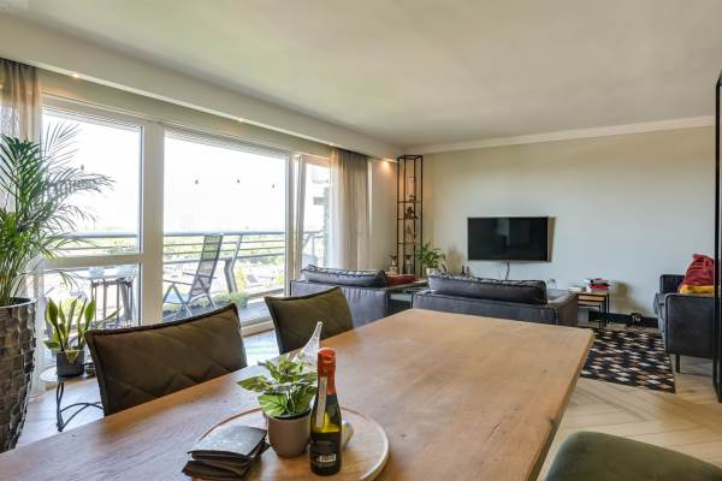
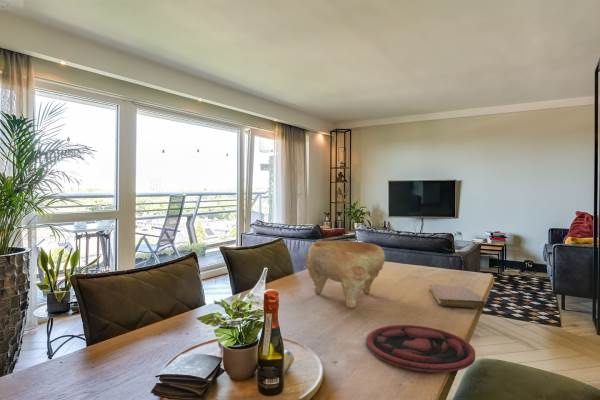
+ decorative bowl (343, 271)
+ plate (418, 344)
+ notebook (454, 295)
